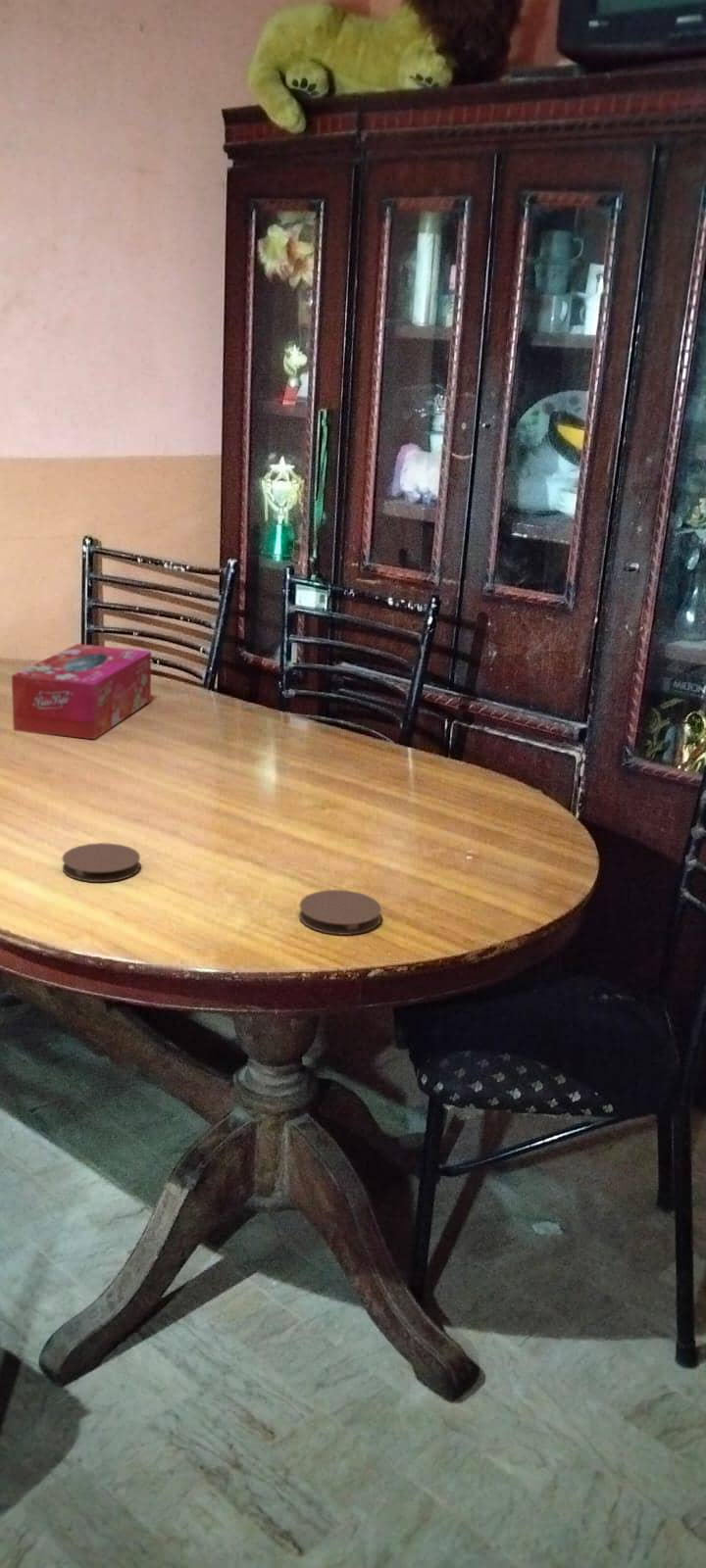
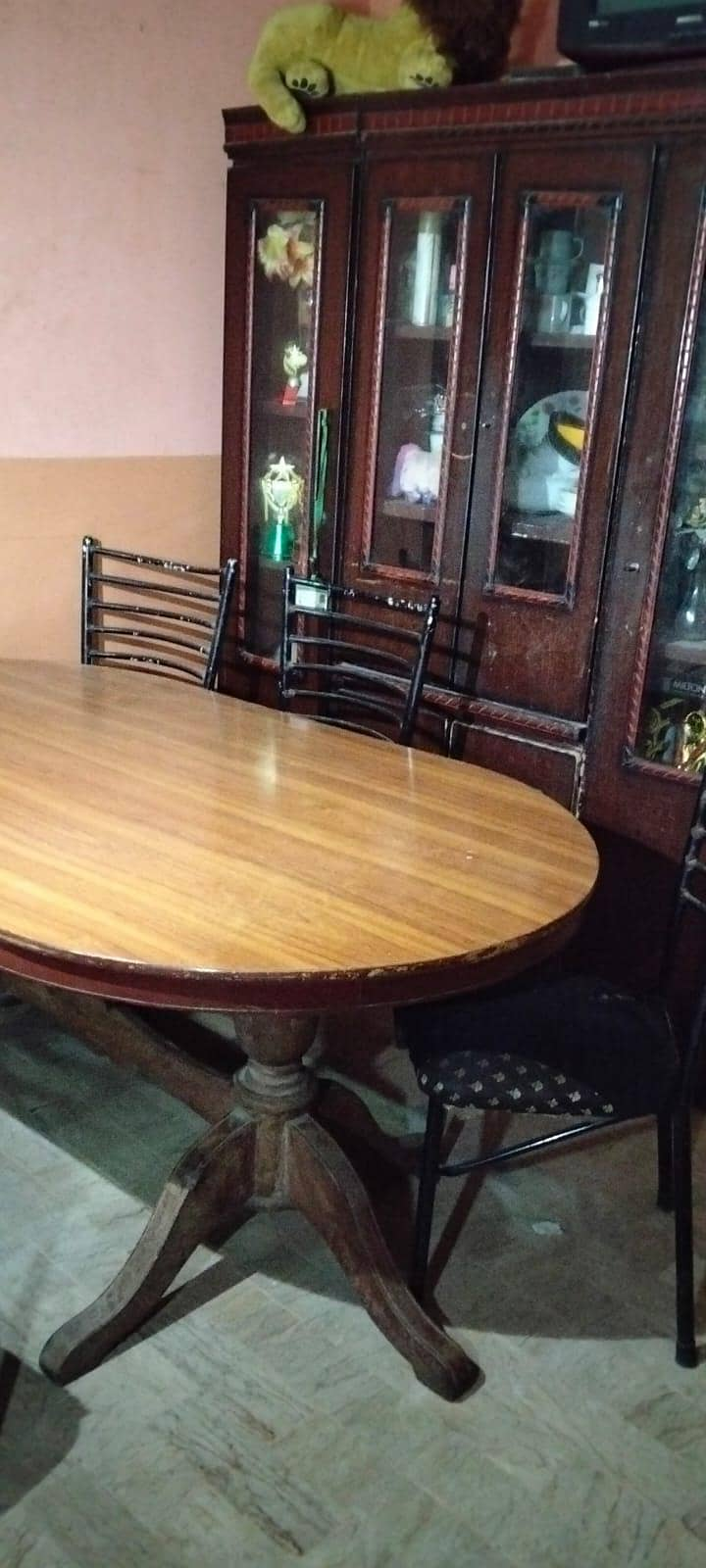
- tissue box (85, 688)
- coaster (101, 861)
- coaster (339, 911)
